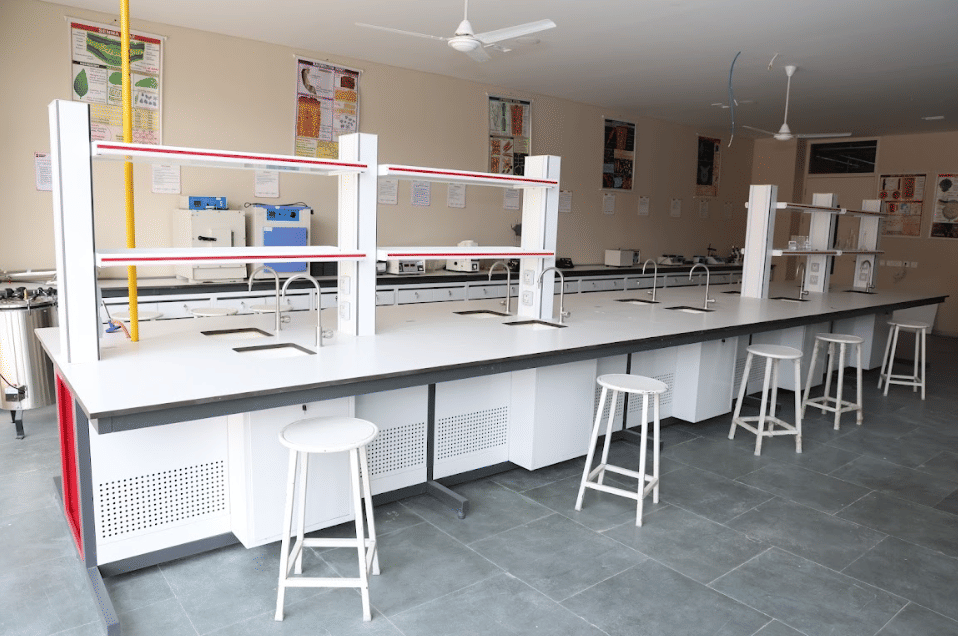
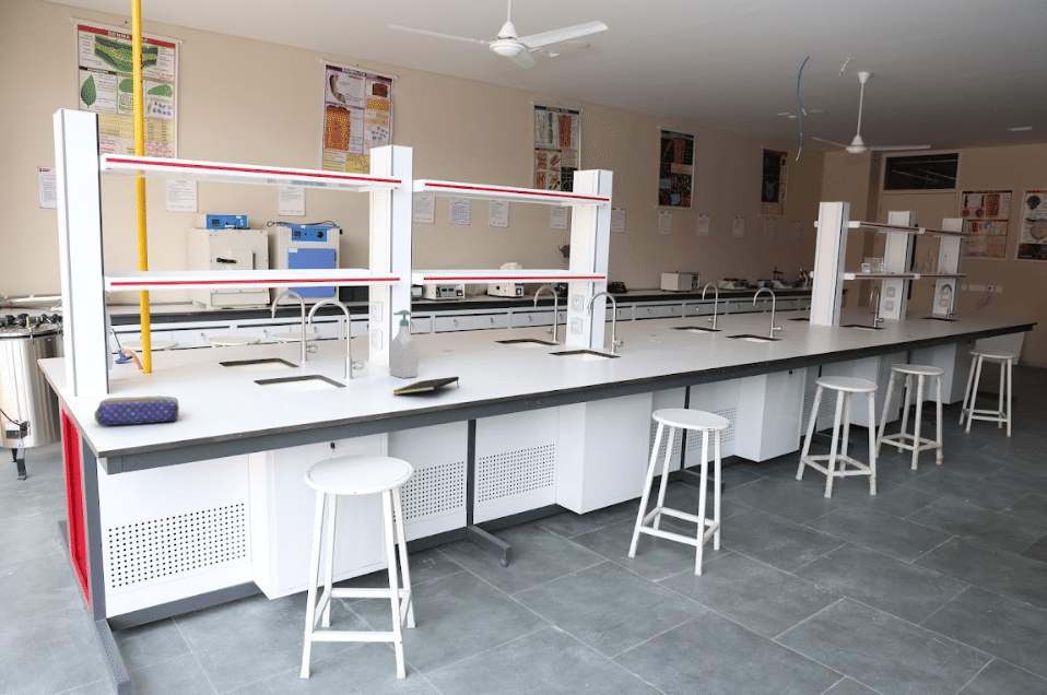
+ notepad (426, 385)
+ pencil case (138, 410)
+ soap bottle (401, 342)
